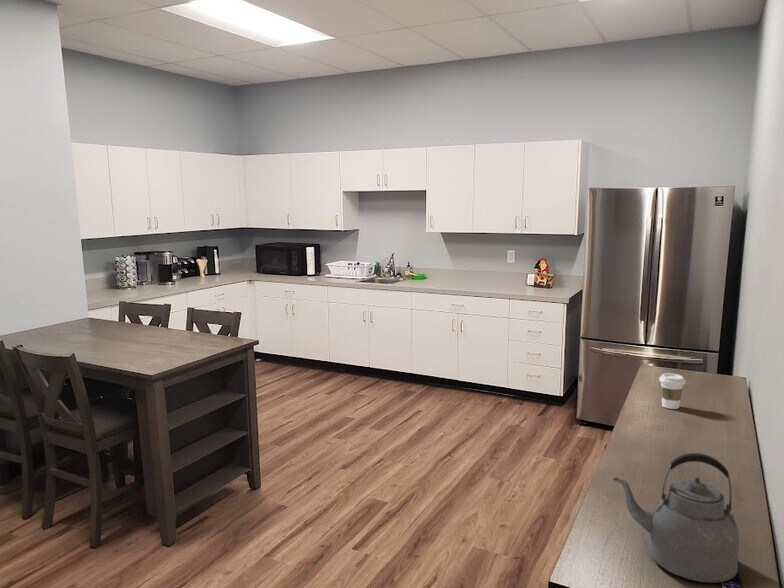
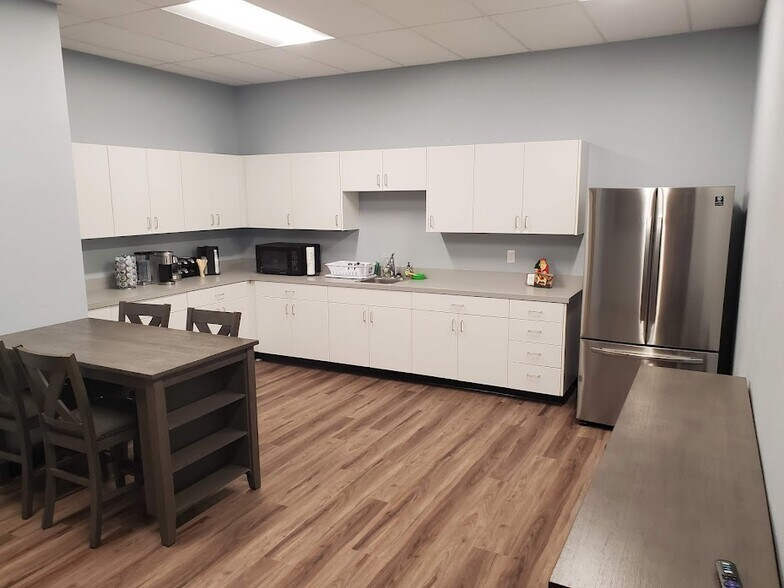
- kettle (673, 504)
- coffee cup (671, 391)
